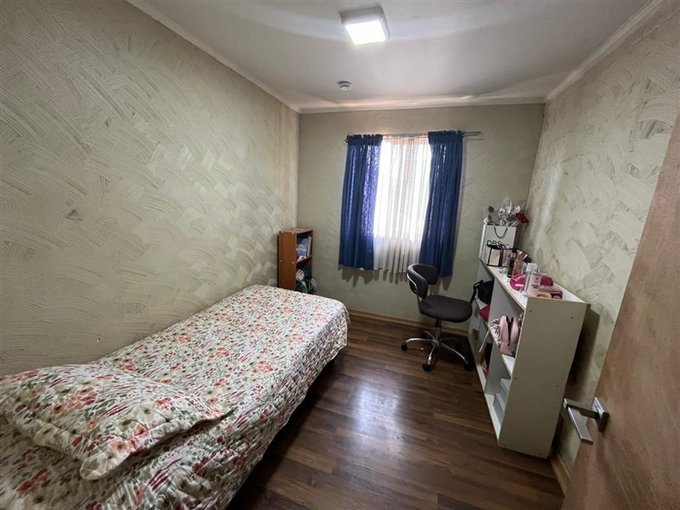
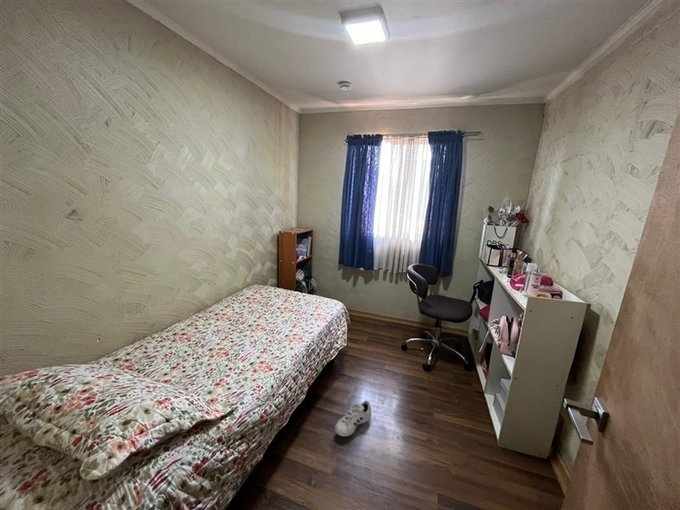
+ shoe (354, 417)
